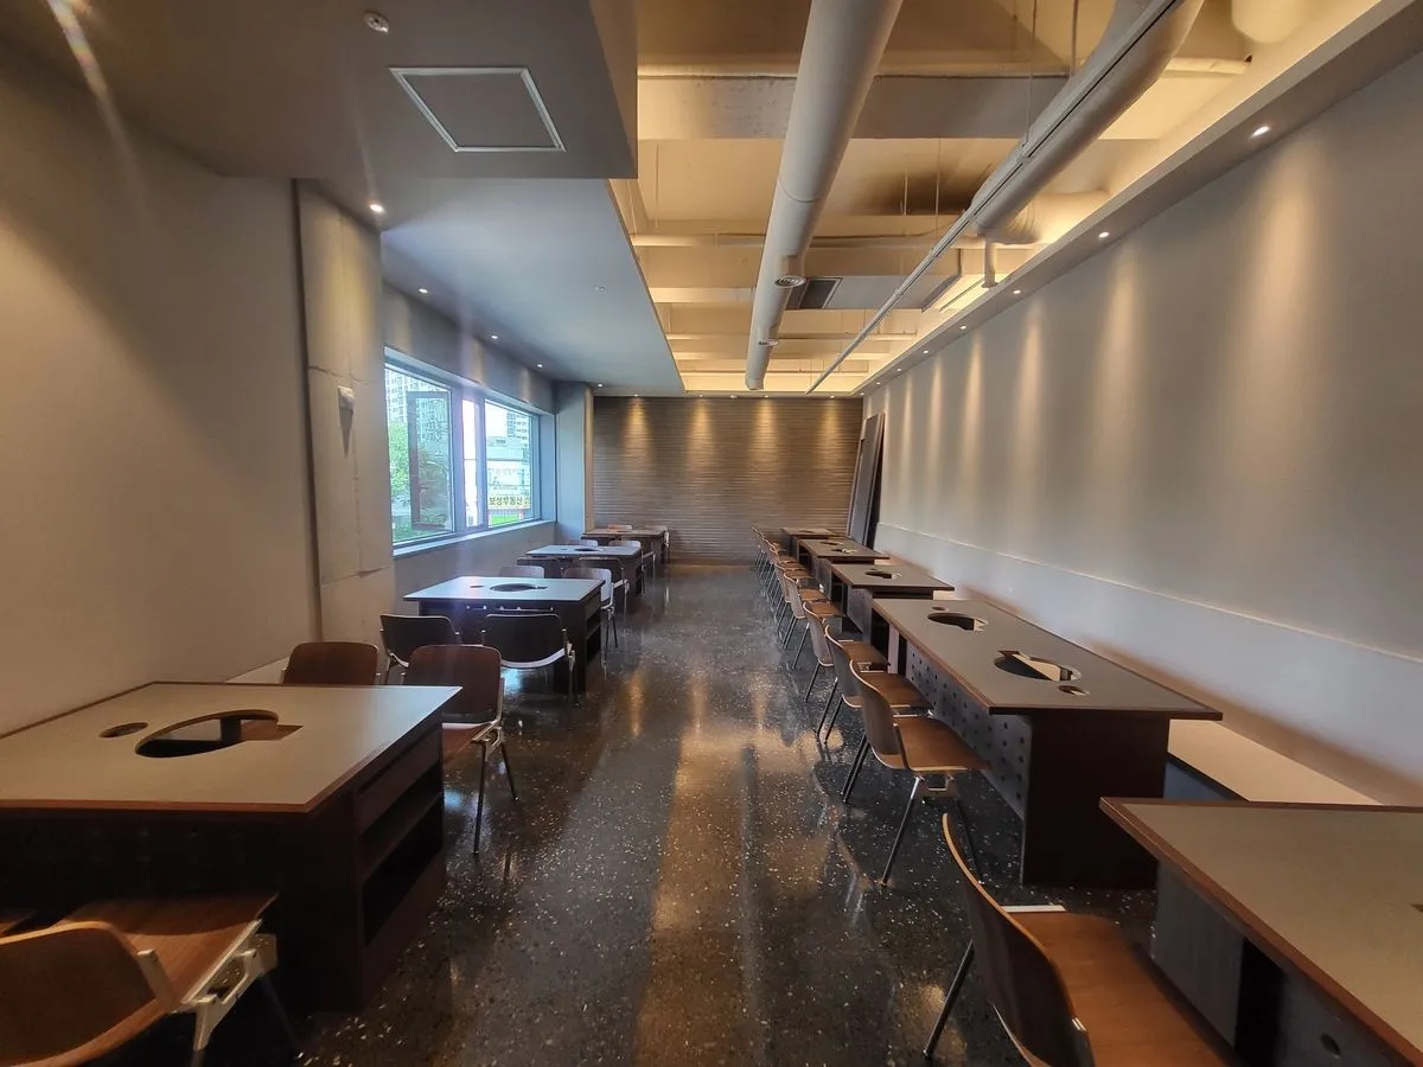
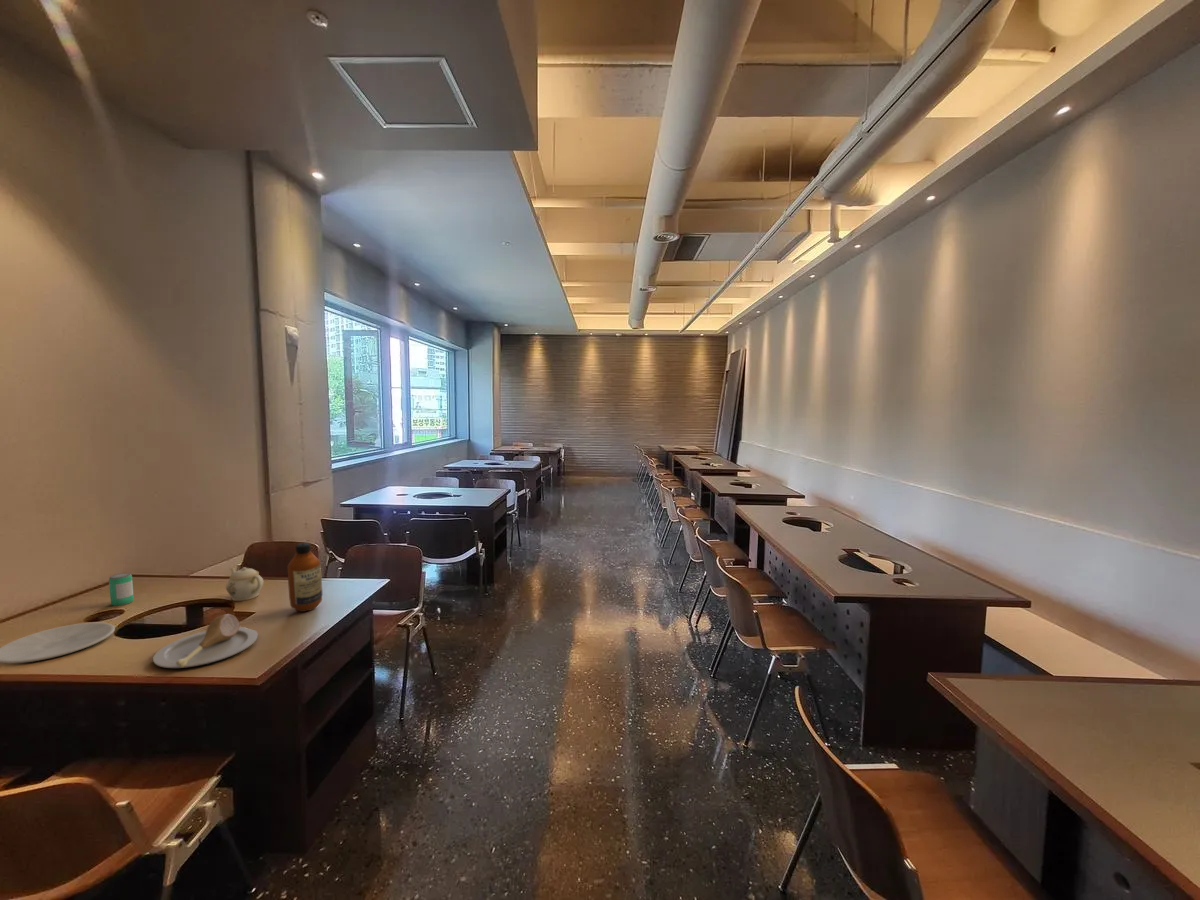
+ teapot (245, 582)
+ beverage can (121, 589)
+ plate (57, 642)
+ bottle (305, 576)
+ plate (206, 637)
